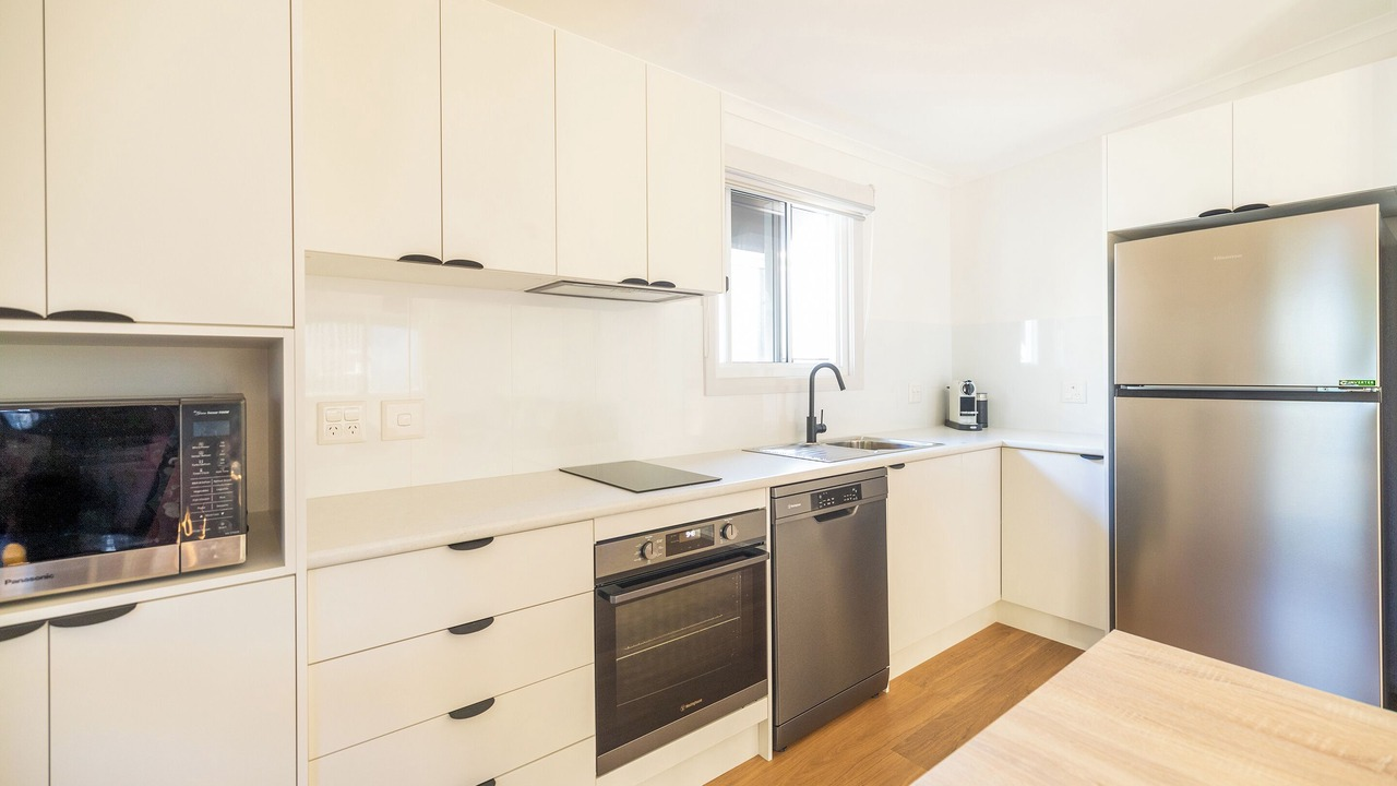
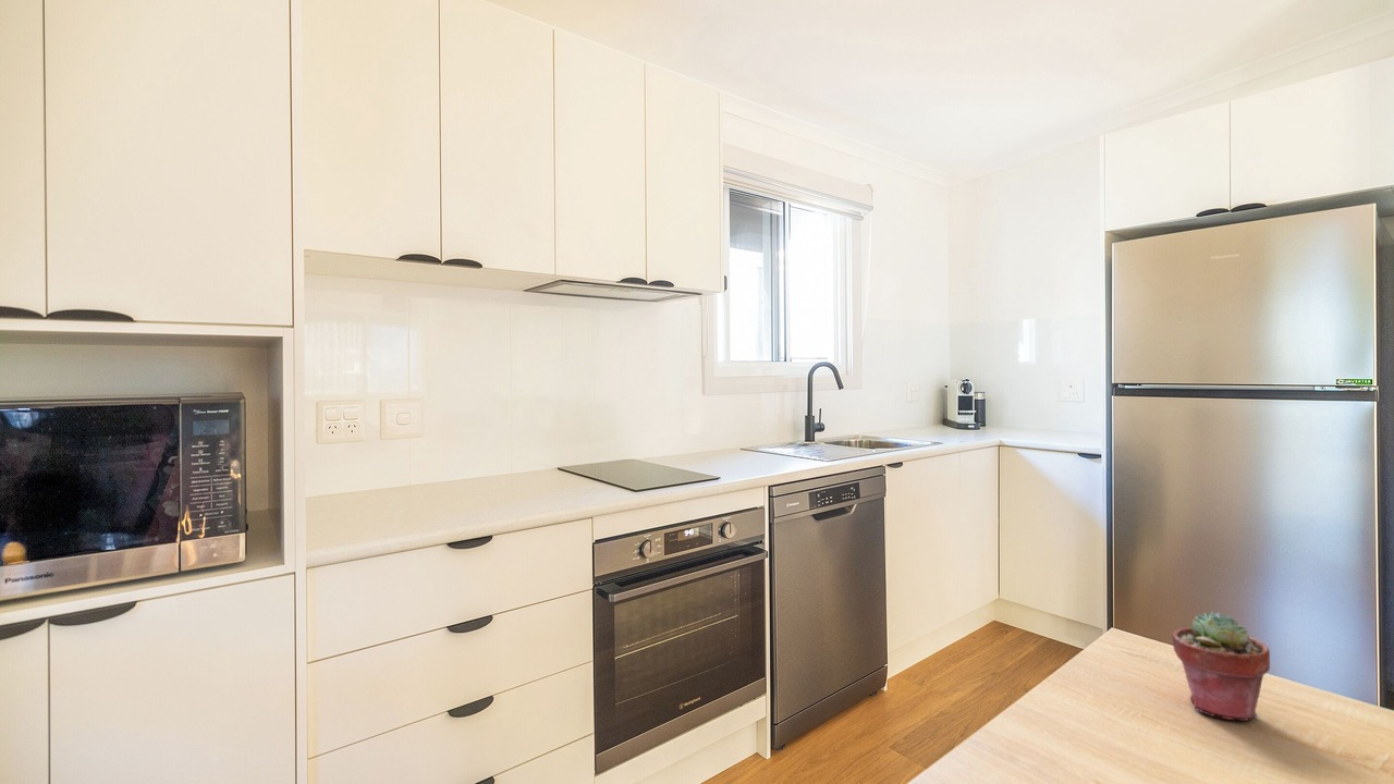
+ potted succulent (1220, 660)
